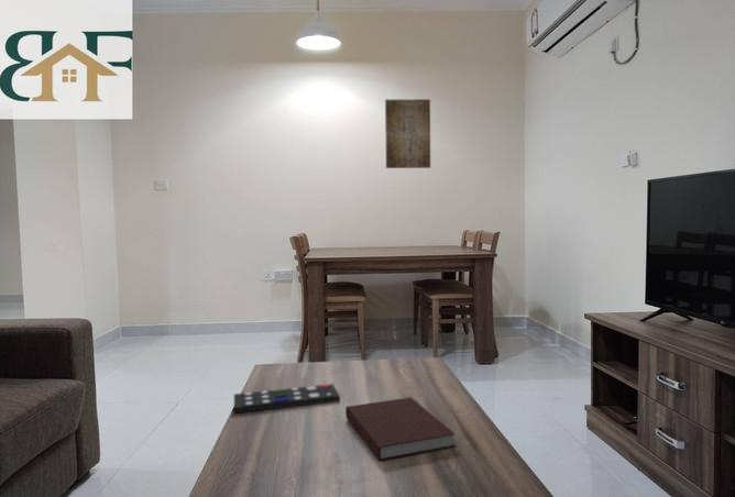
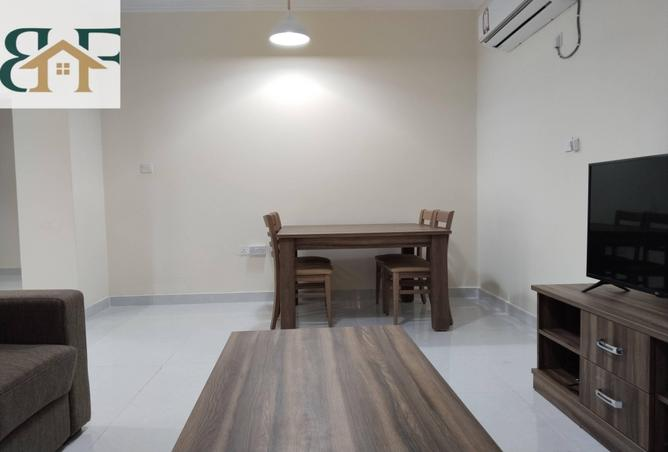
- notebook (396, 424)
- remote control (286, 396)
- wall art (407, 133)
